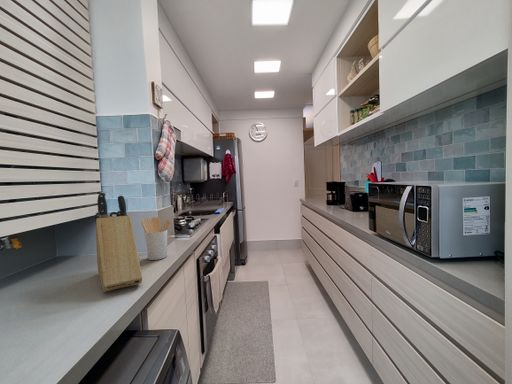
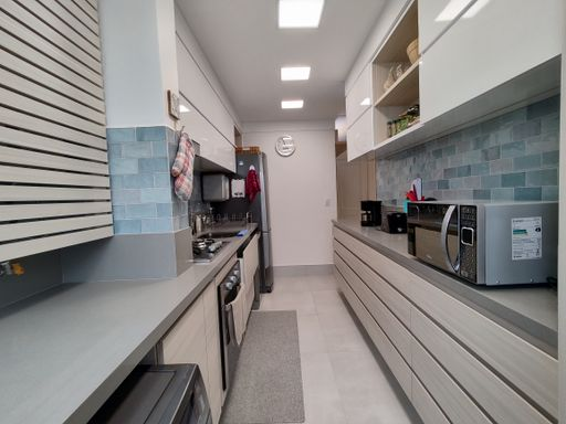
- knife block (114, 234)
- utensil holder (155, 236)
